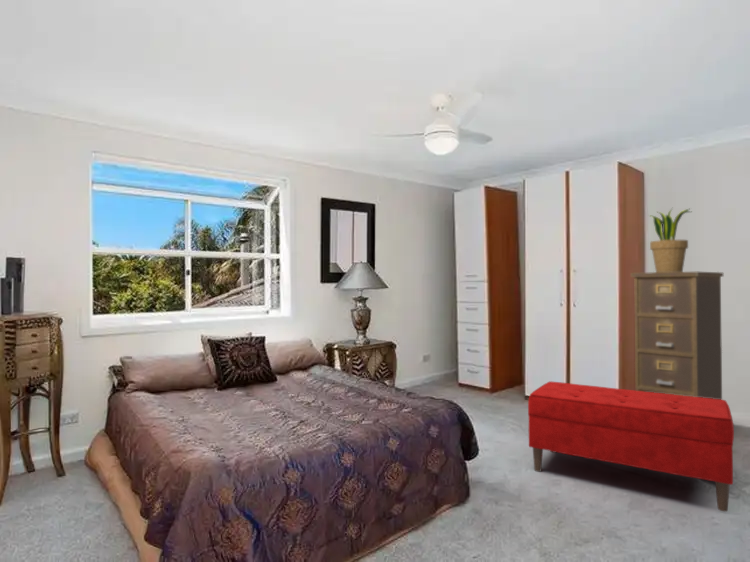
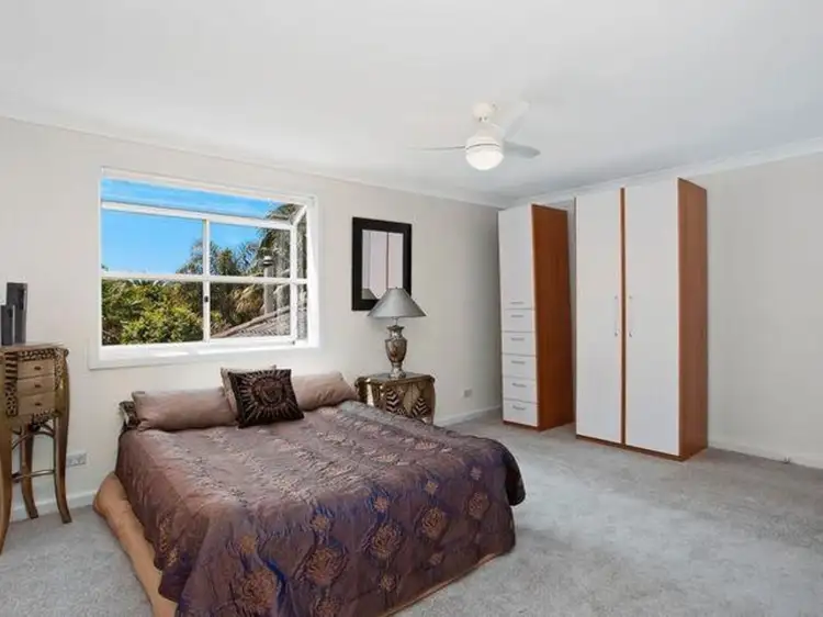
- bench (625, 436)
- filing cabinet (678, 348)
- potted plant (670, 239)
